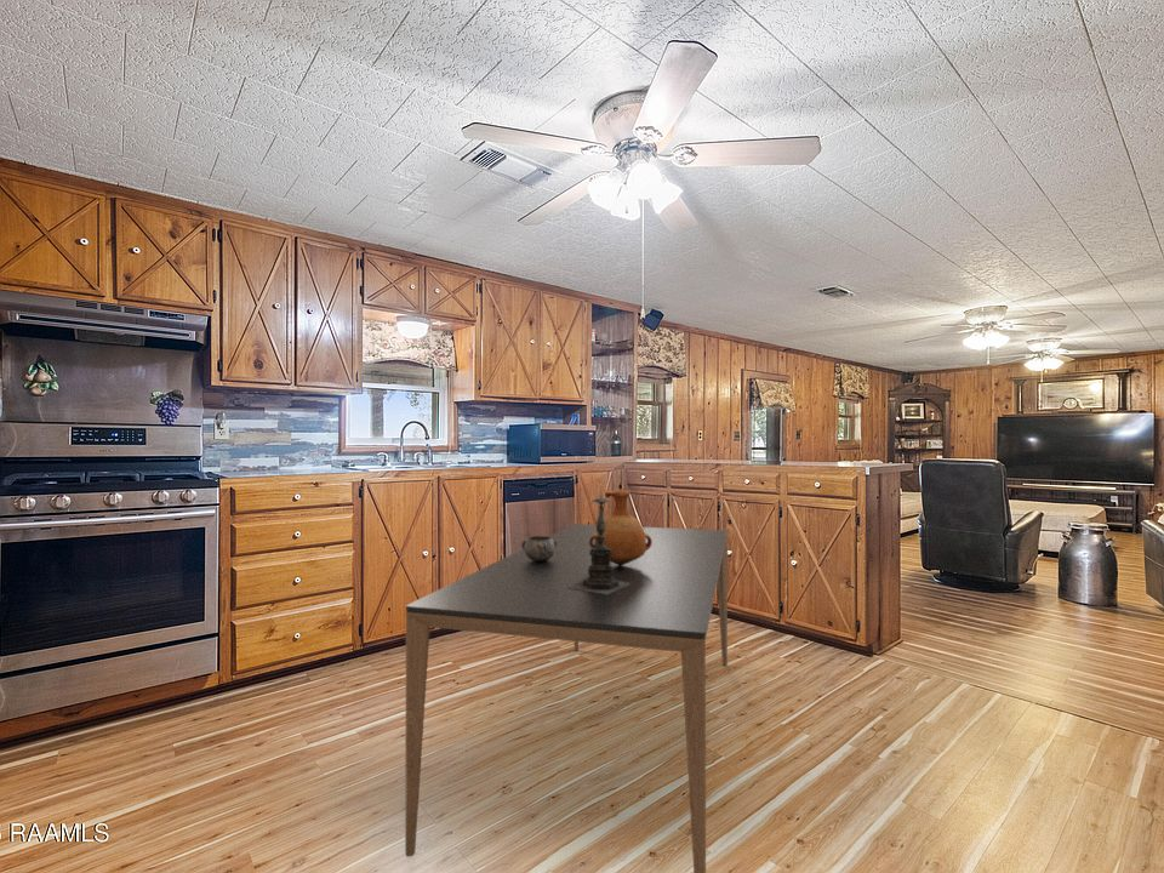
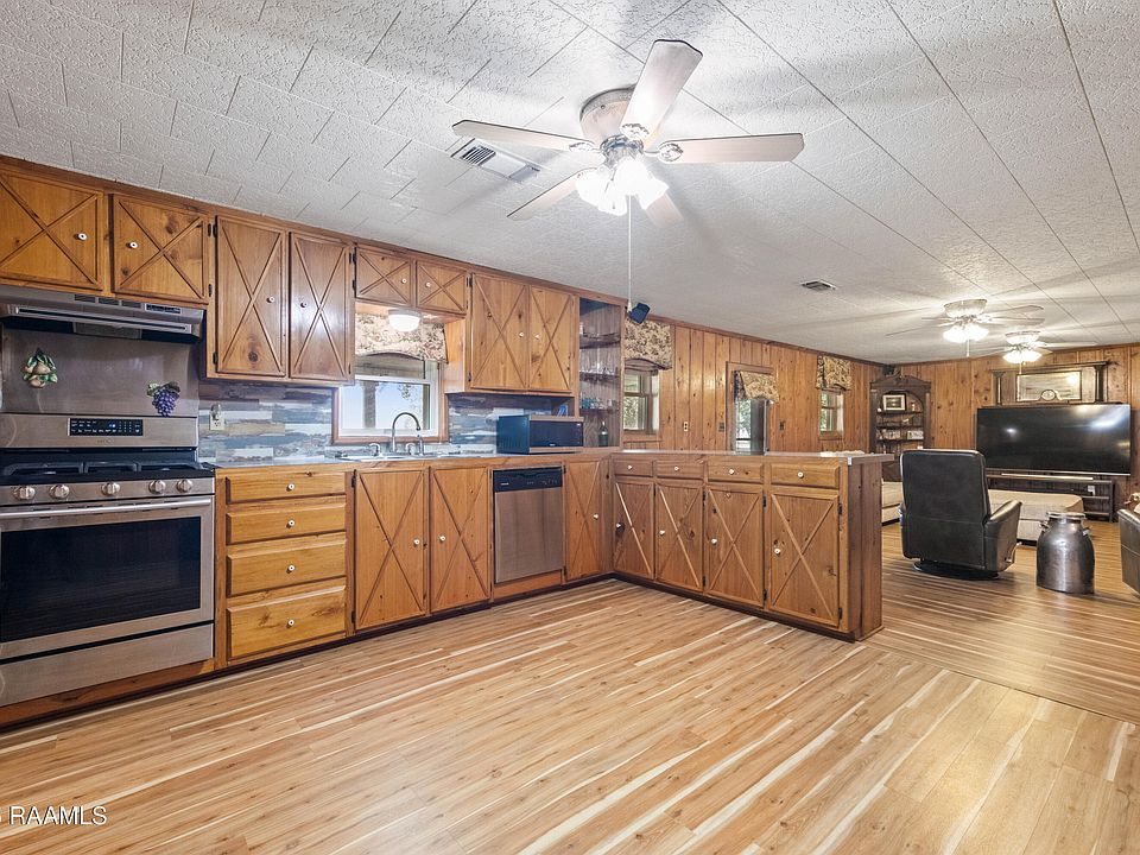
- decorative bowl (541, 548)
- candle holder (599, 534)
- vase (620, 527)
- dining table (614, 644)
